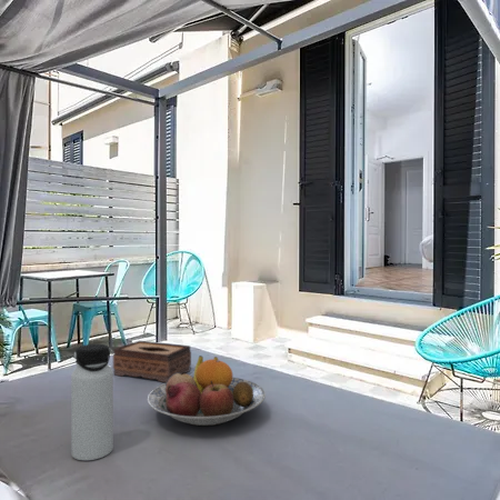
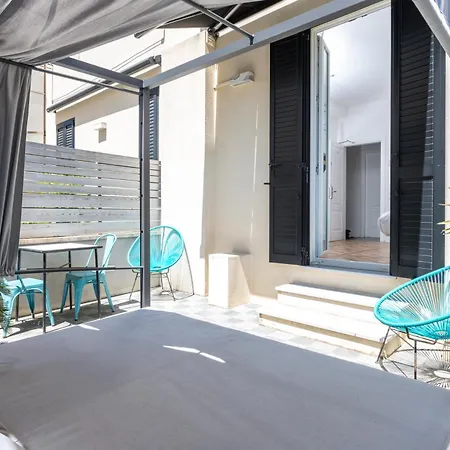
- tissue box (152, 360)
- water bottle (92, 399)
- fruit bowl (207, 389)
